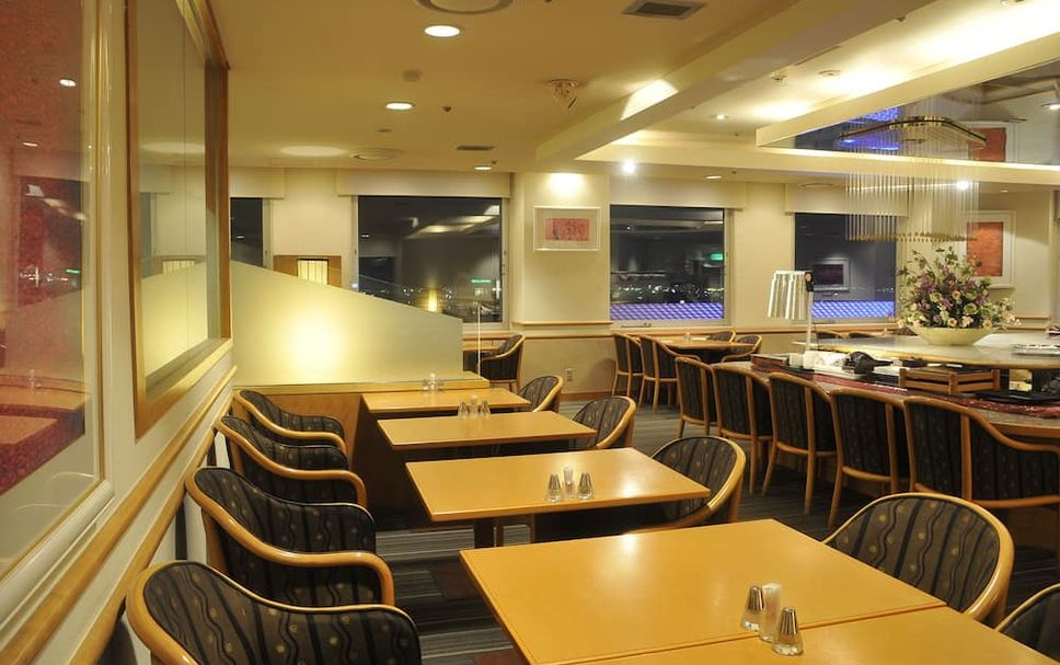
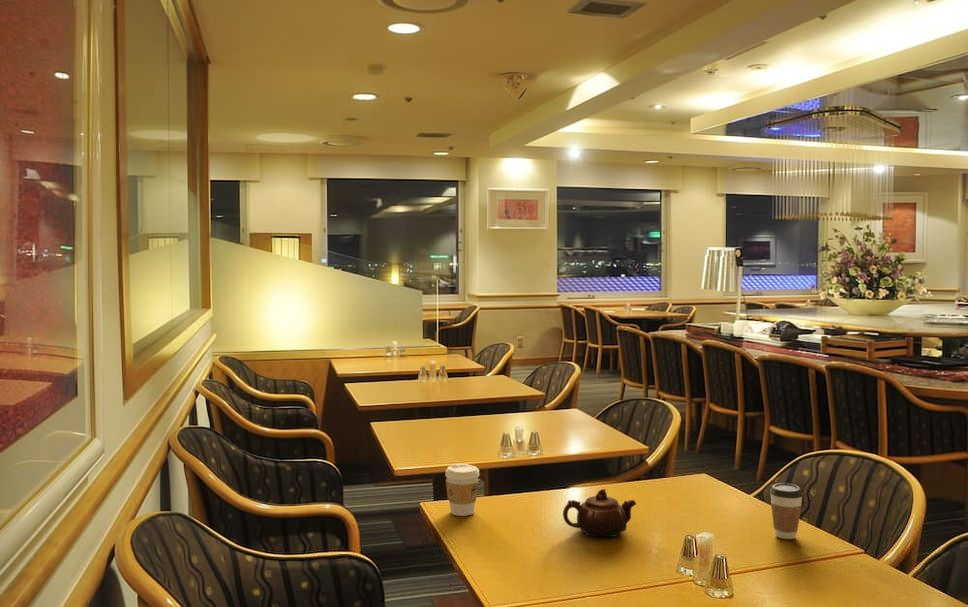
+ coffee cup (462, 489)
+ coffee cup (785, 511)
+ teapot (599, 510)
